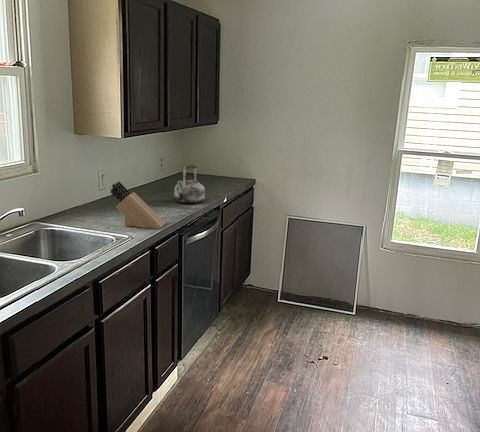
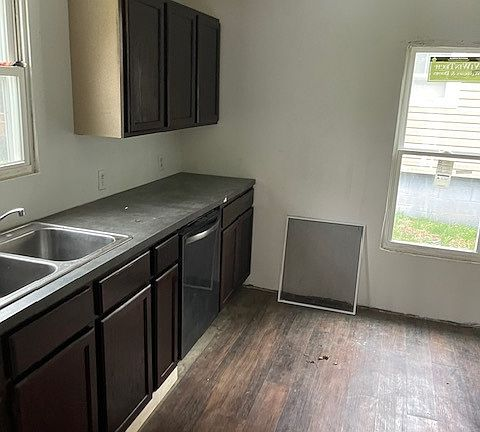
- kettle (187, 184)
- knife block (137, 204)
